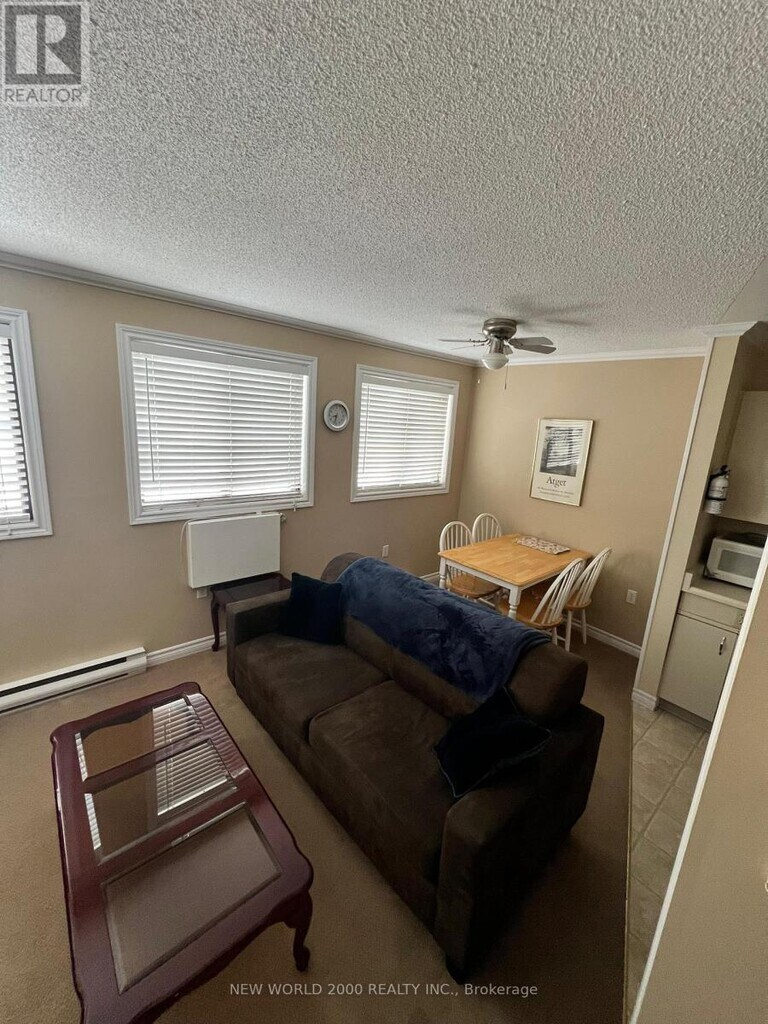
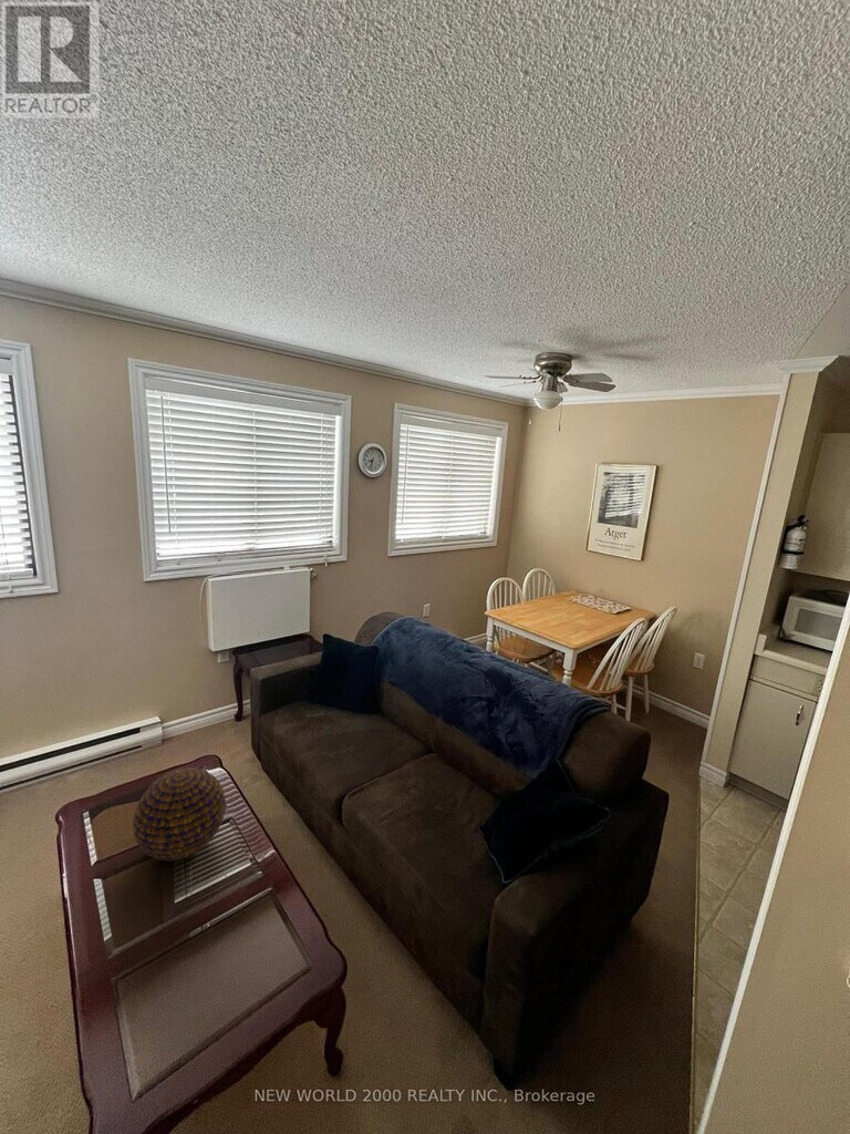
+ decorative orb (180, 812)
